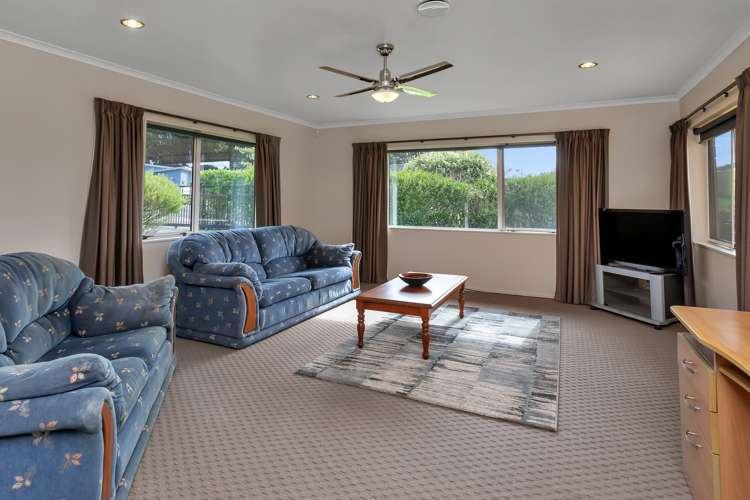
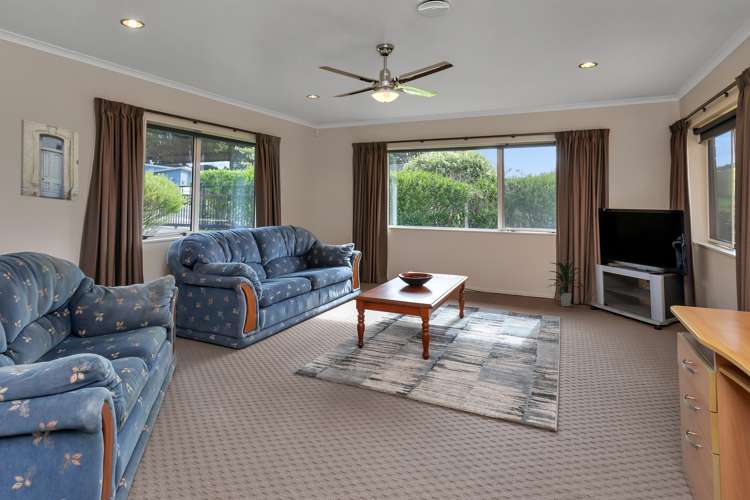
+ indoor plant (565, 281)
+ wall art (51, 162)
